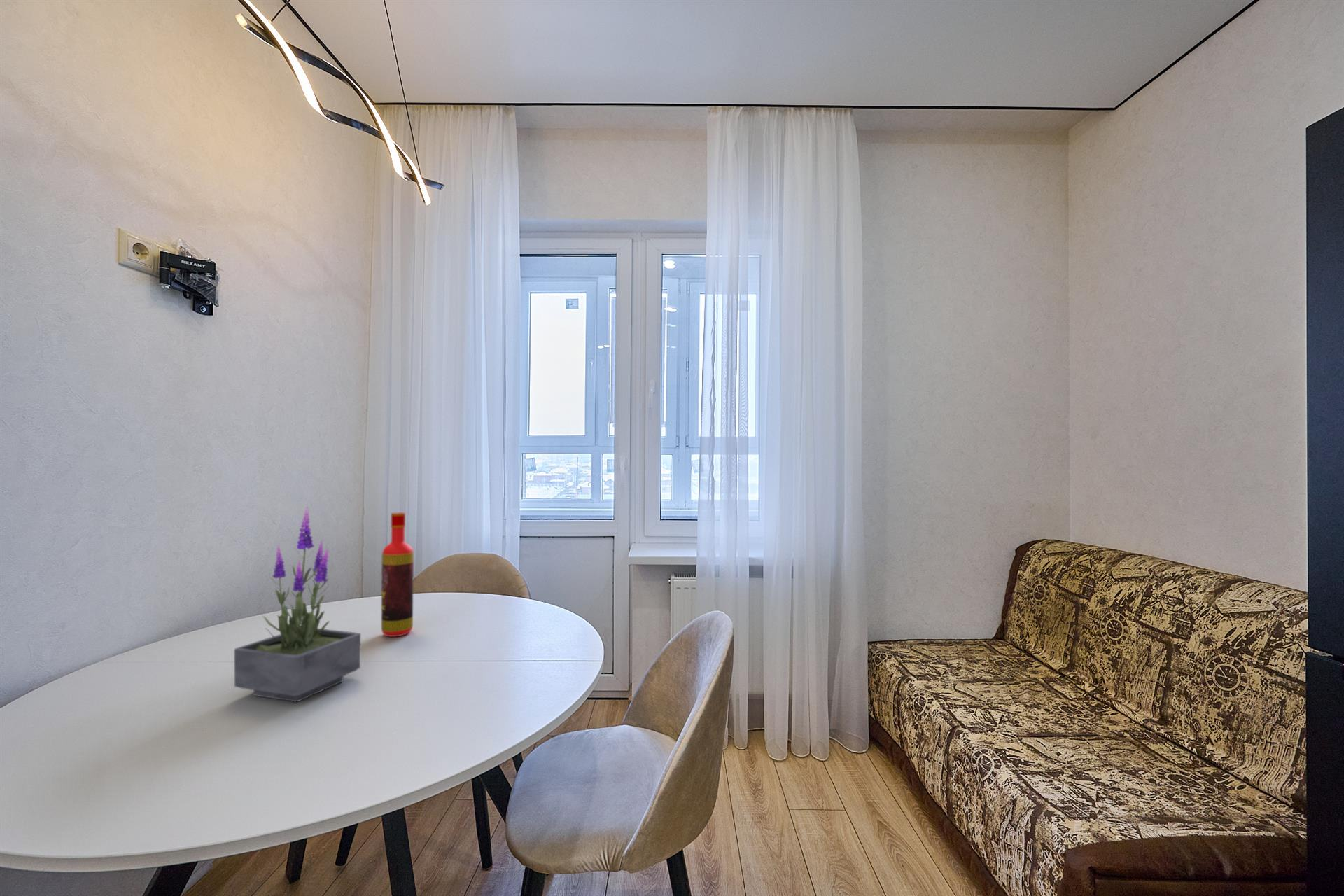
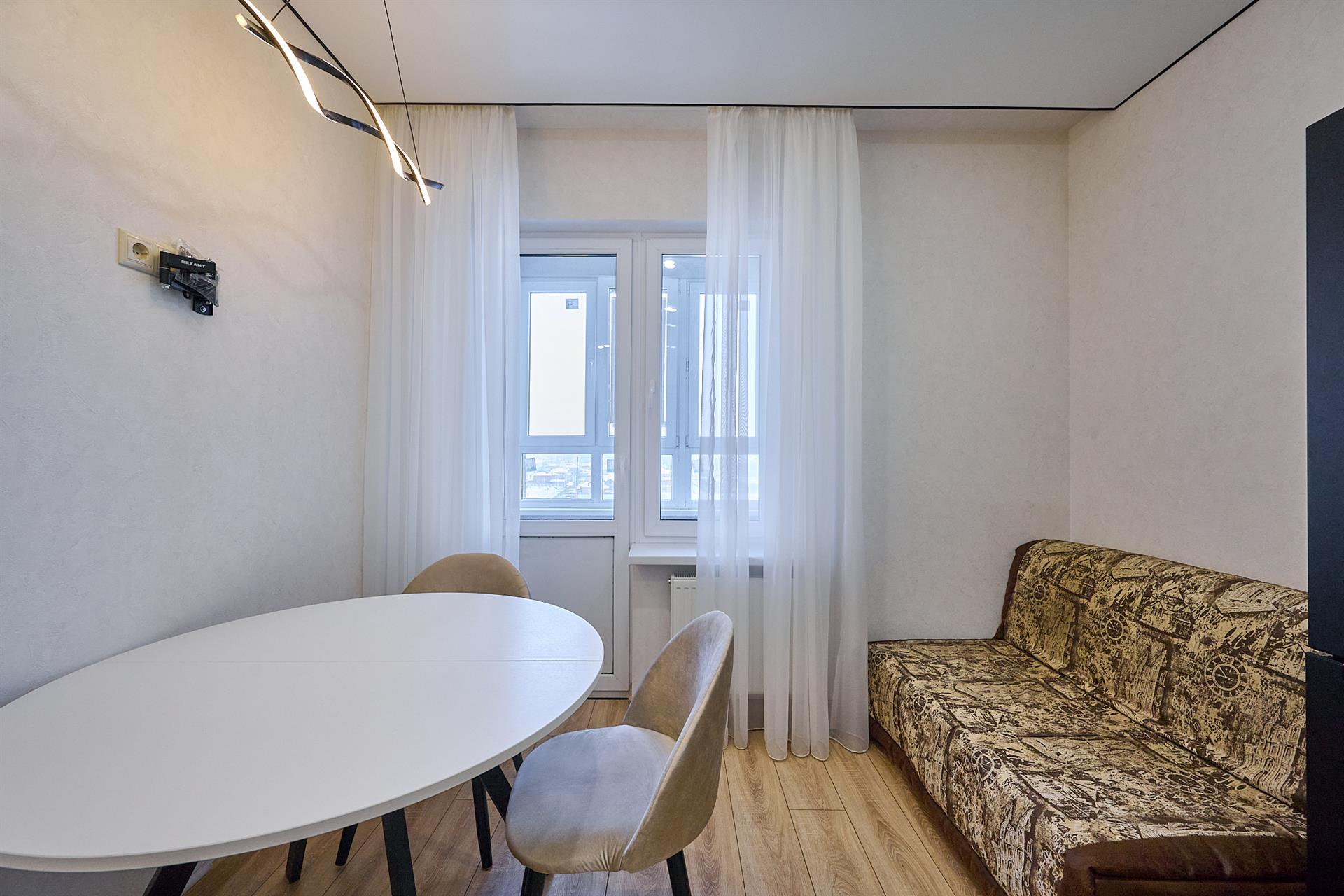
- potted plant (300, 597)
- bottle (398, 573)
